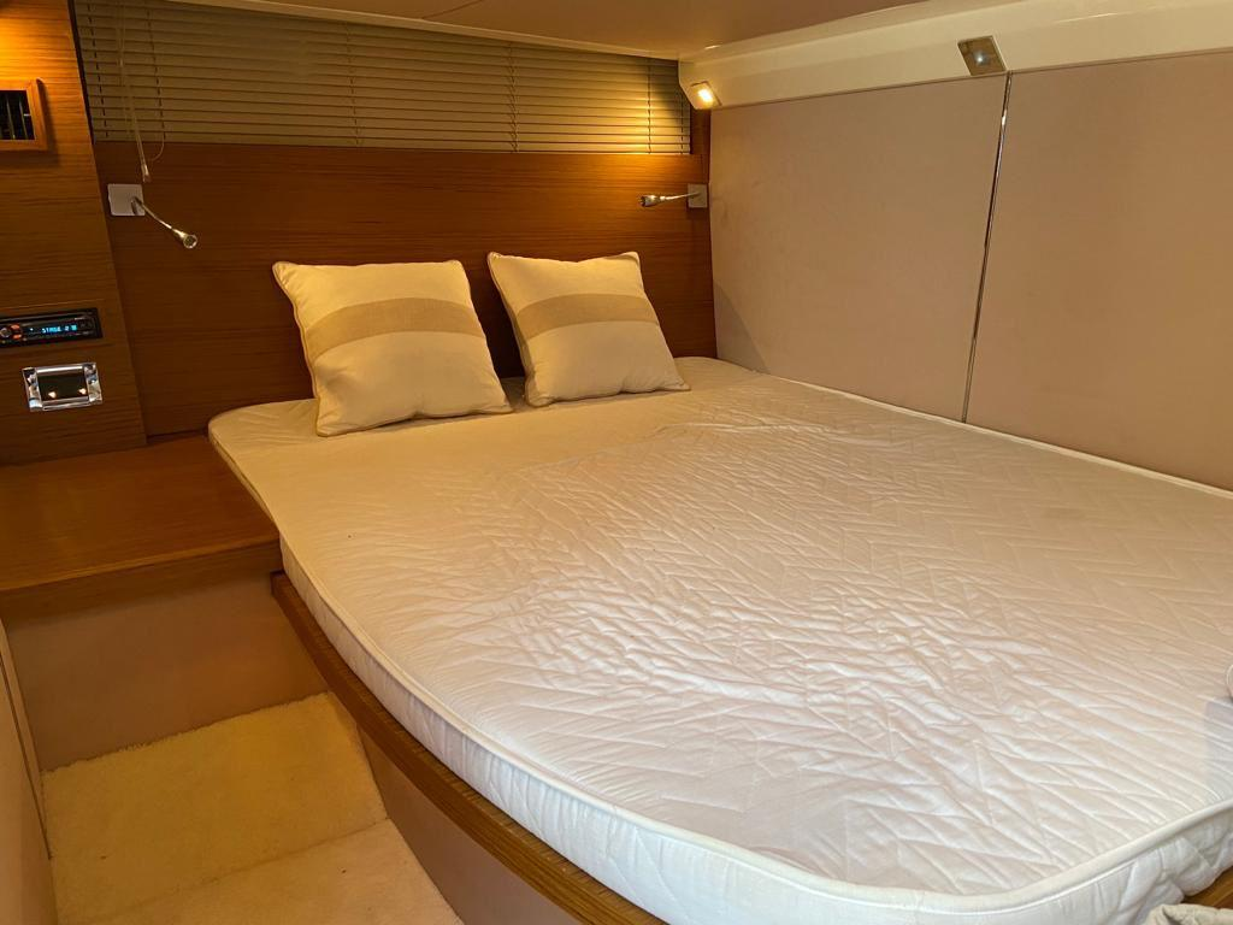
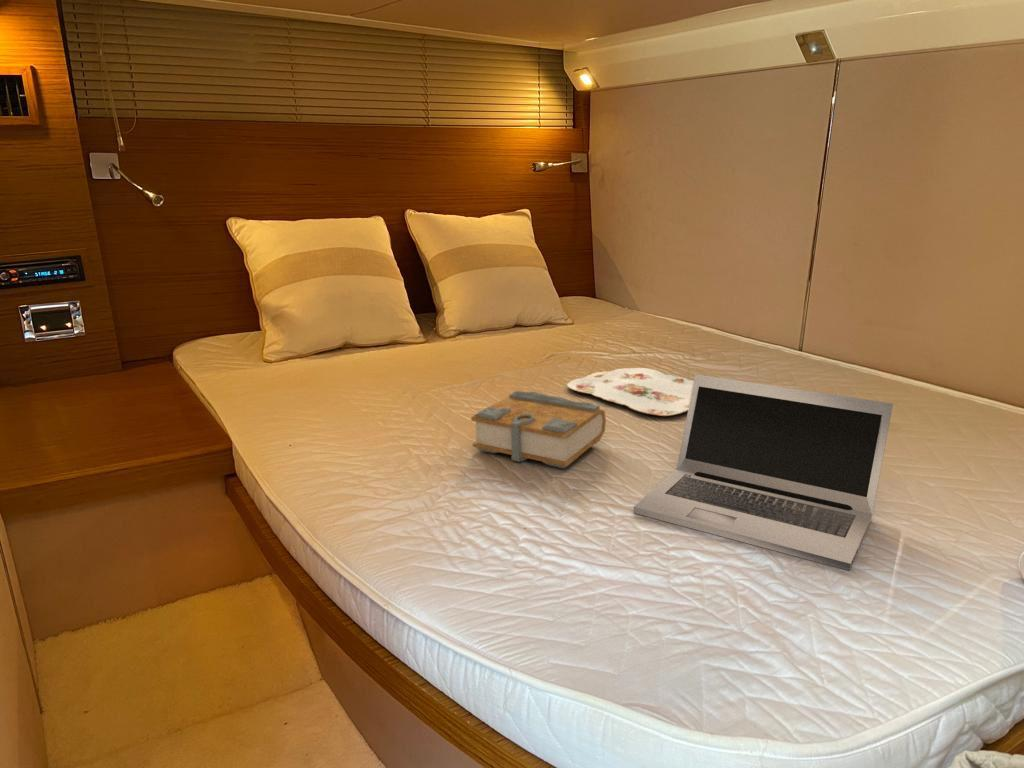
+ laptop (761, 459)
+ book (539, 425)
+ serving tray (646, 390)
